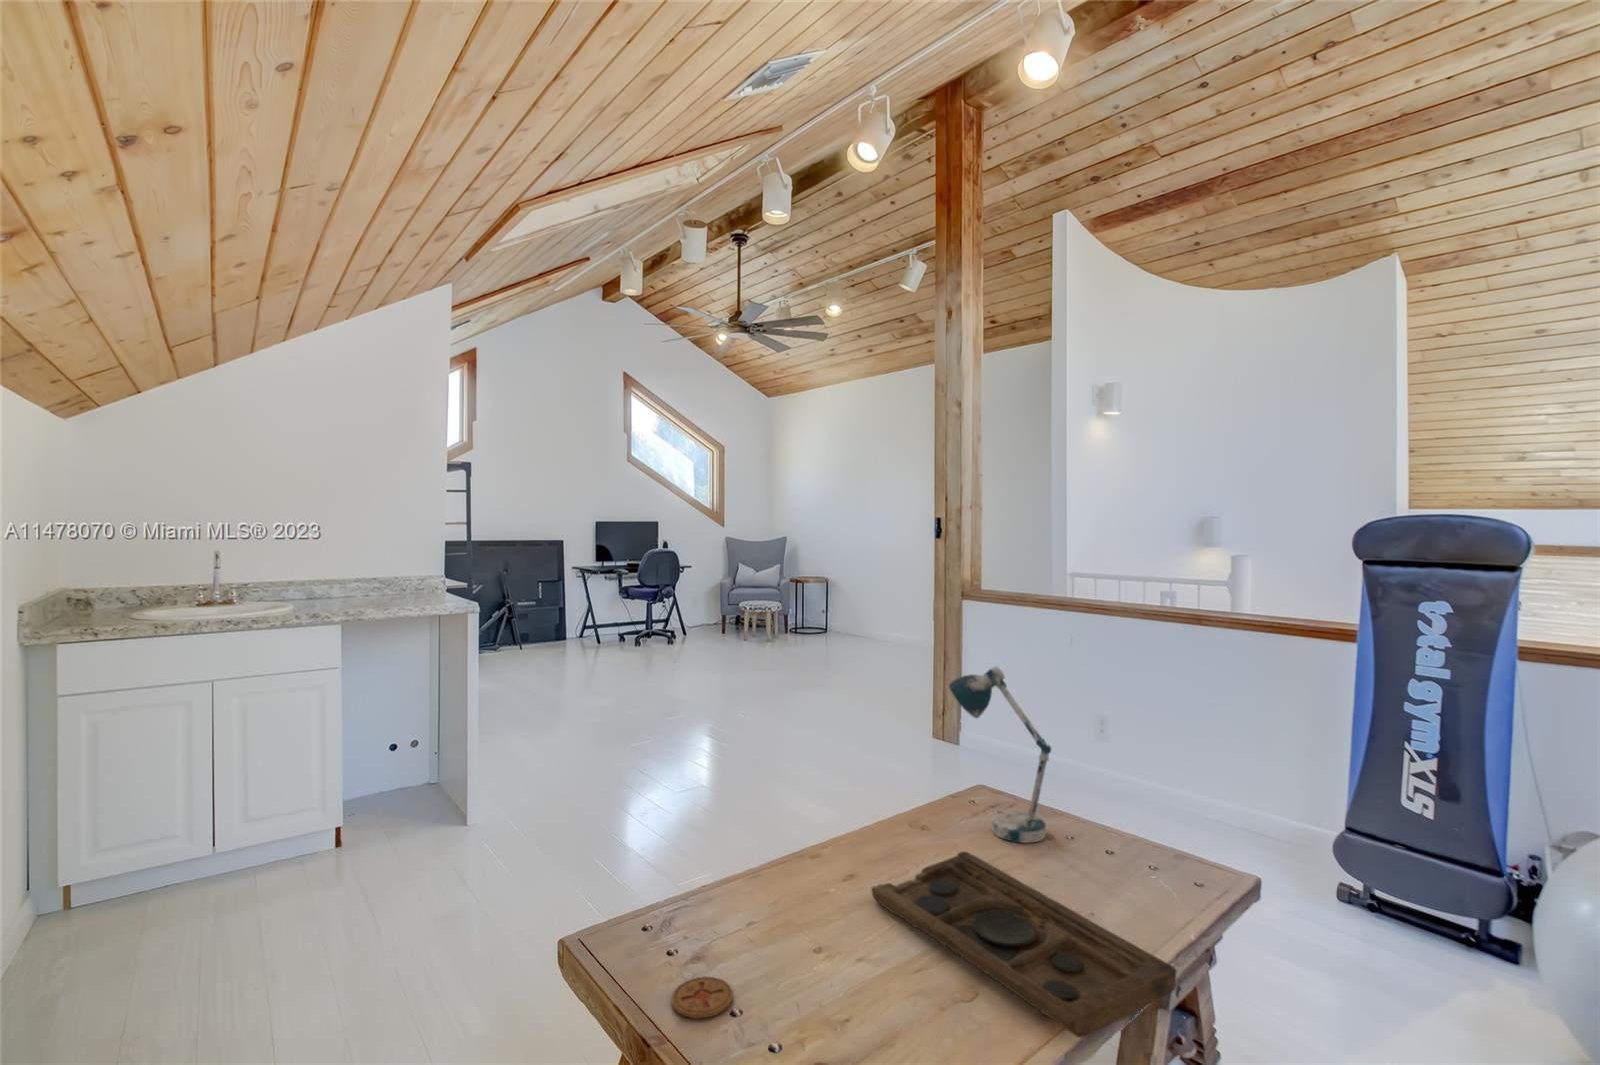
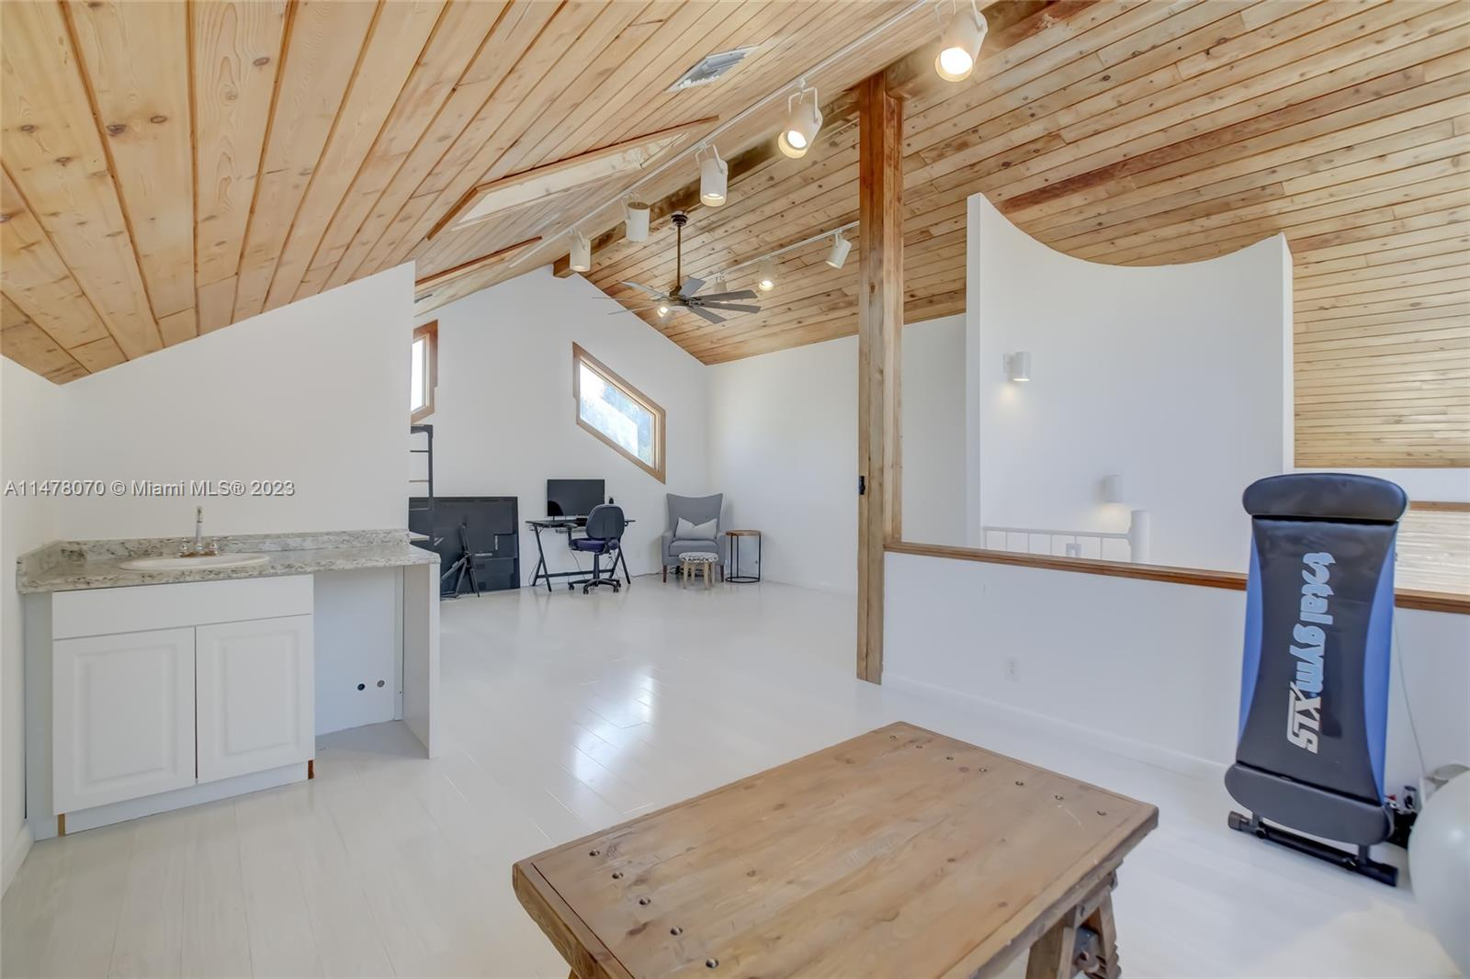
- decorative tray (1008, 927)
- coaster (702, 996)
- desk lamp (1025, 727)
